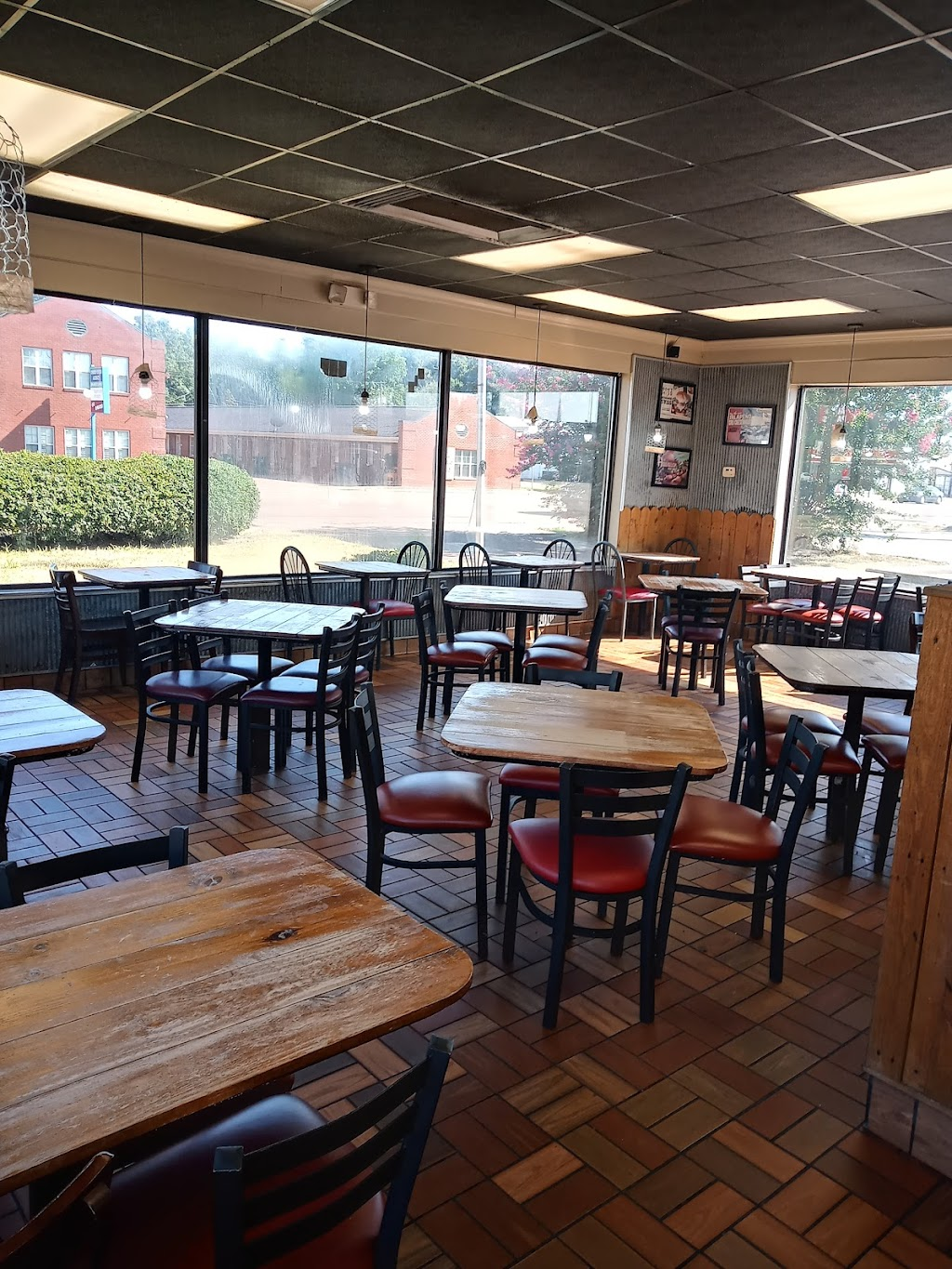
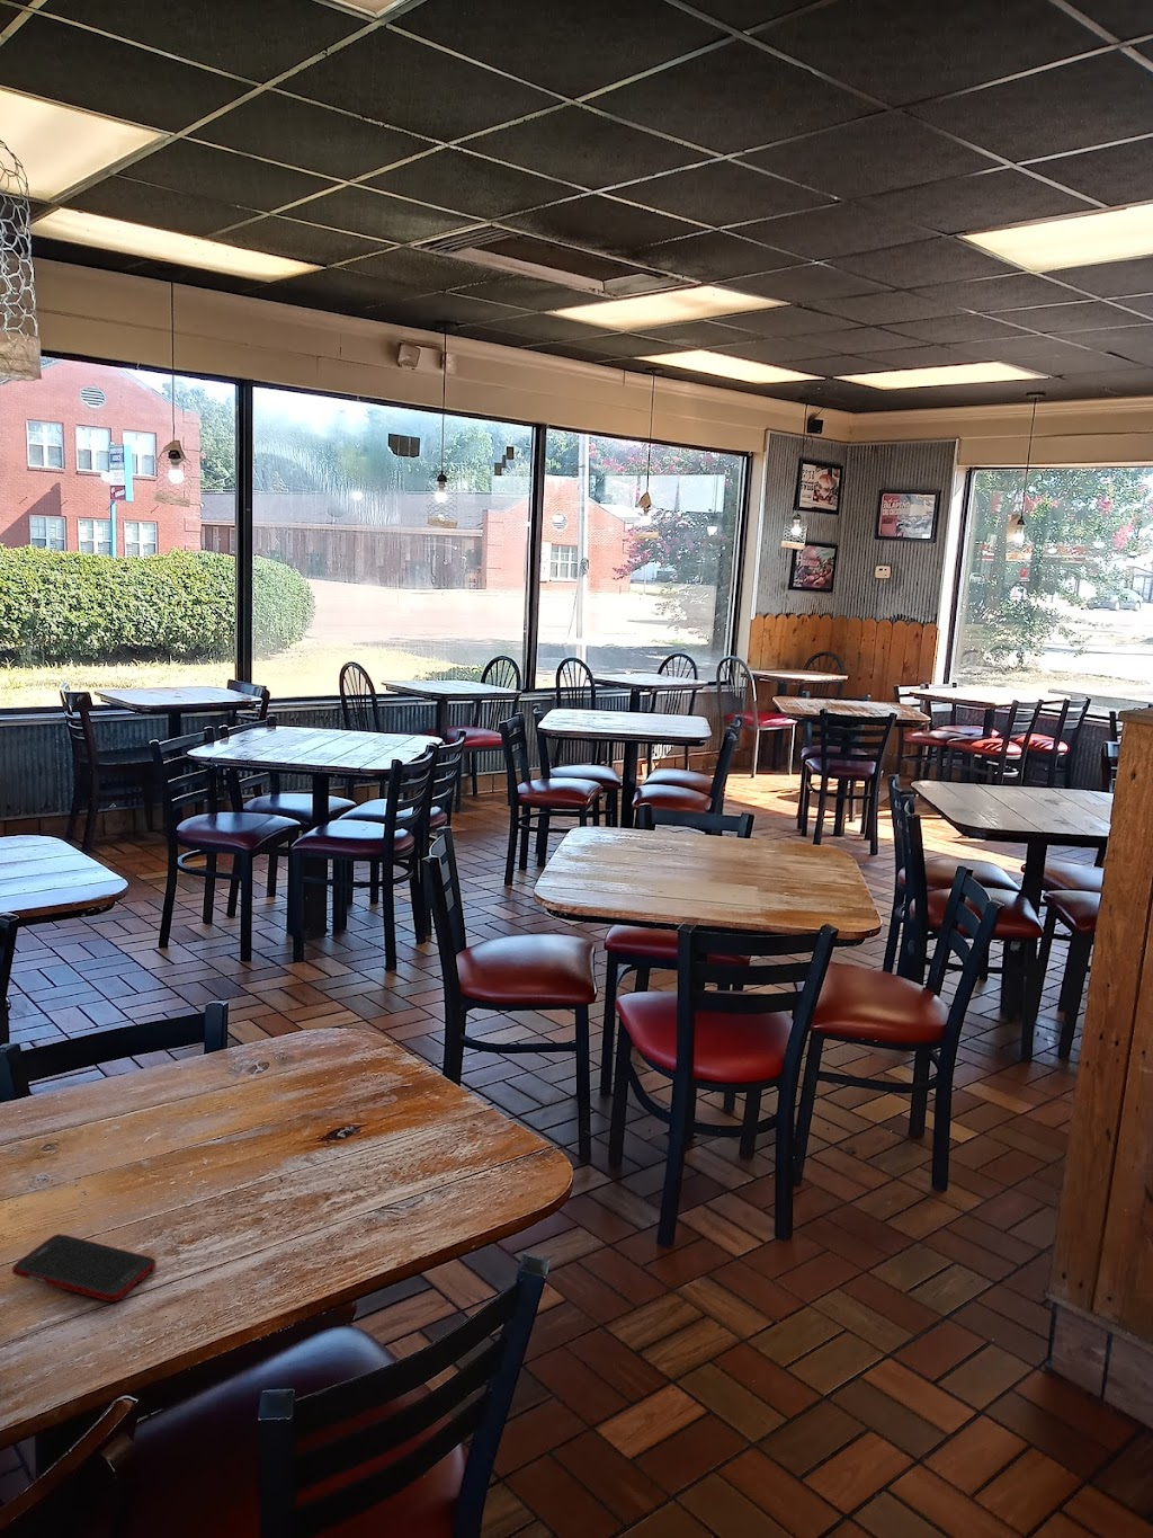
+ cell phone (85, 1267)
